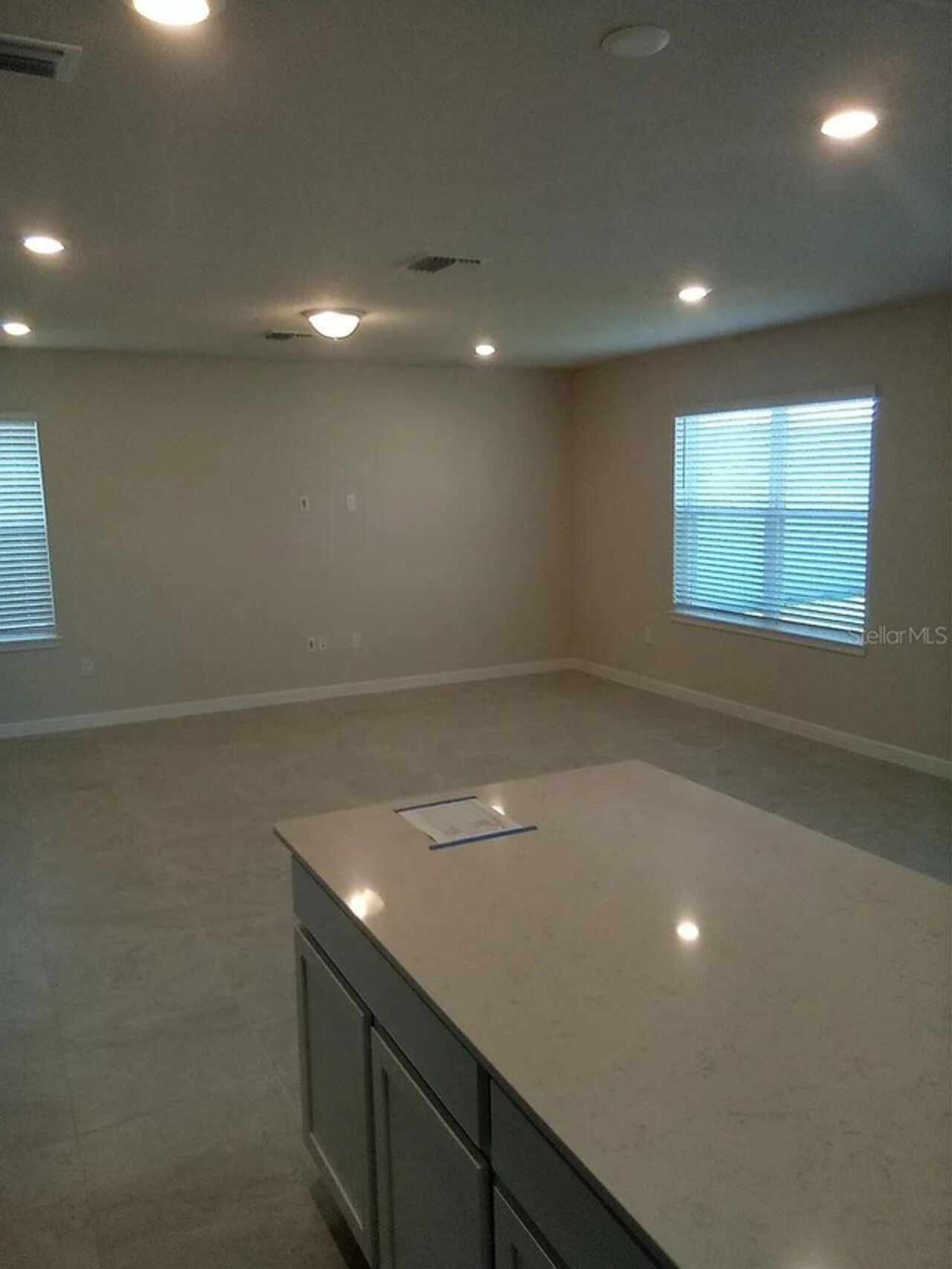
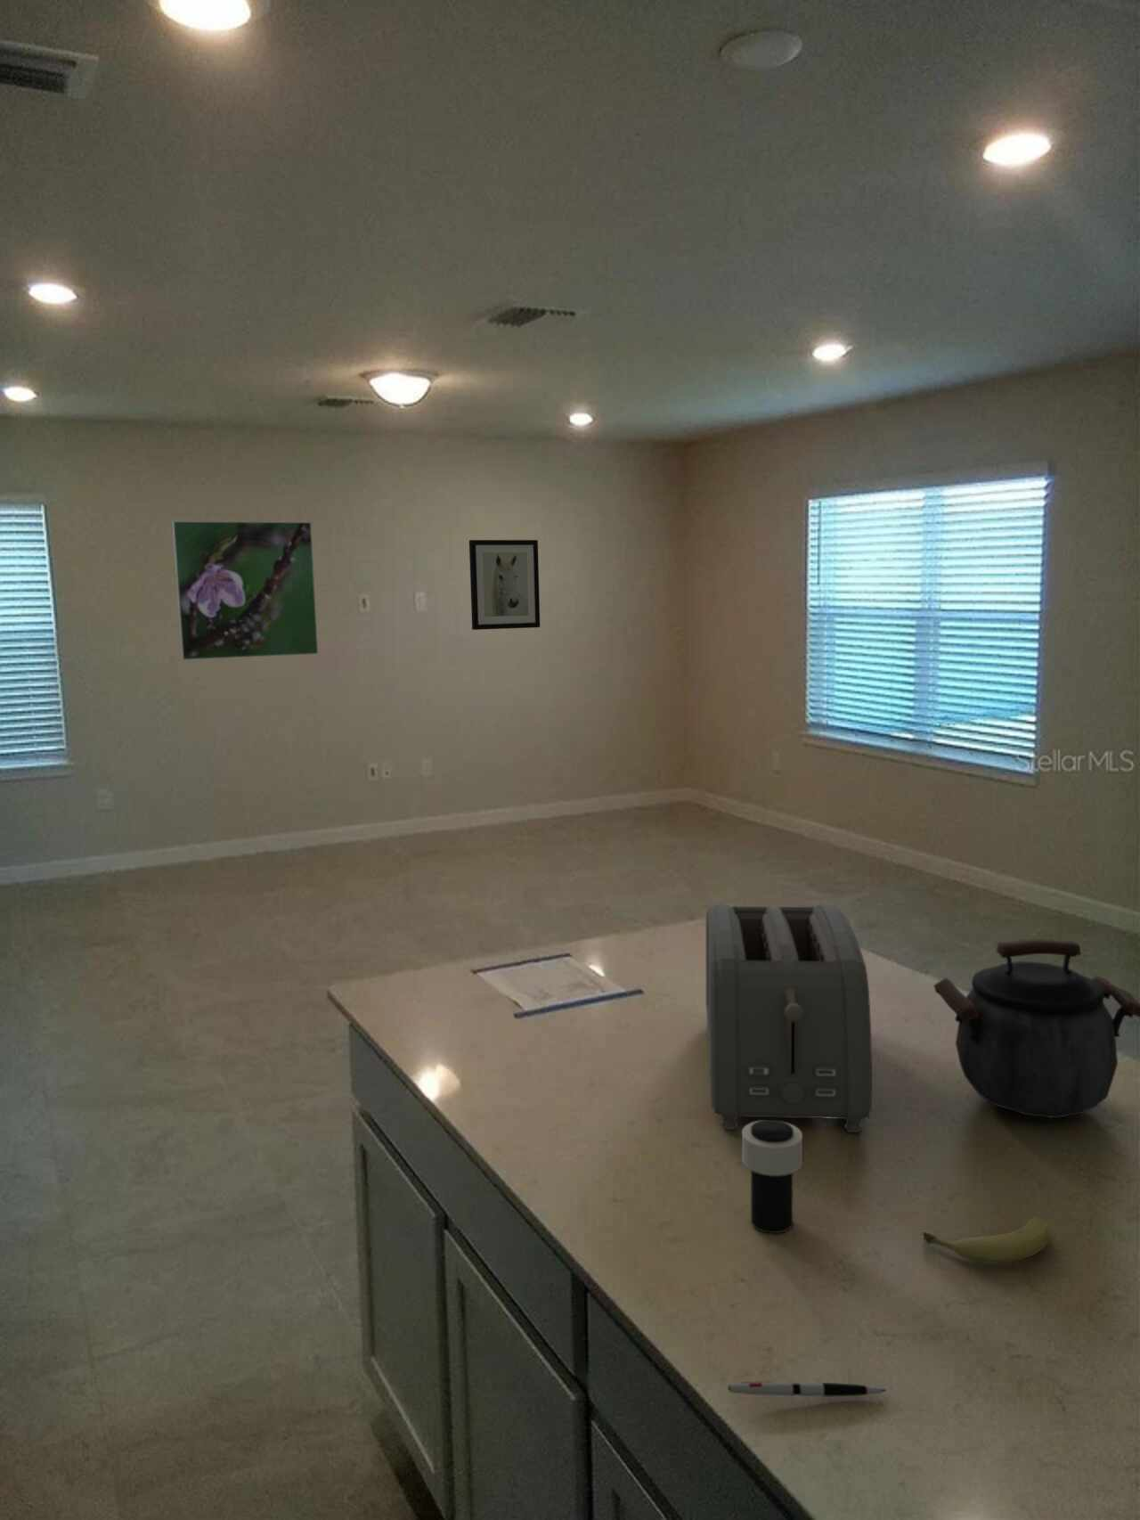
+ pen (807, 1388)
+ kettle (1035, 1023)
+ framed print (247, 589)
+ fruit (996, 1236)
+ wall art (505, 585)
+ toaster (780, 998)
+ cup (771, 1175)
